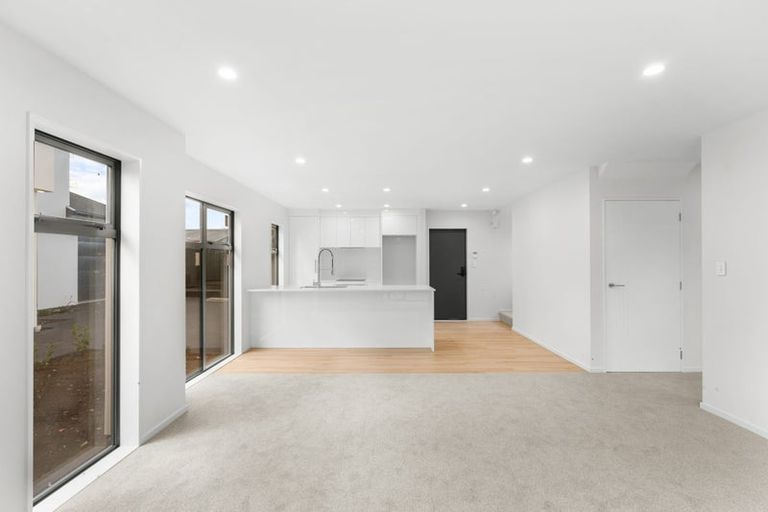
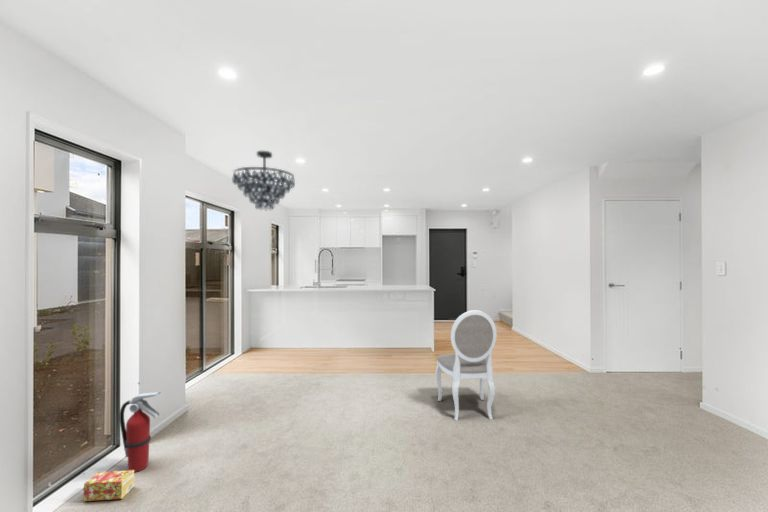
+ dining chair (467, 358)
+ cardboard box (109, 485)
+ chandelier (264, 181)
+ fire extinguisher (139, 429)
